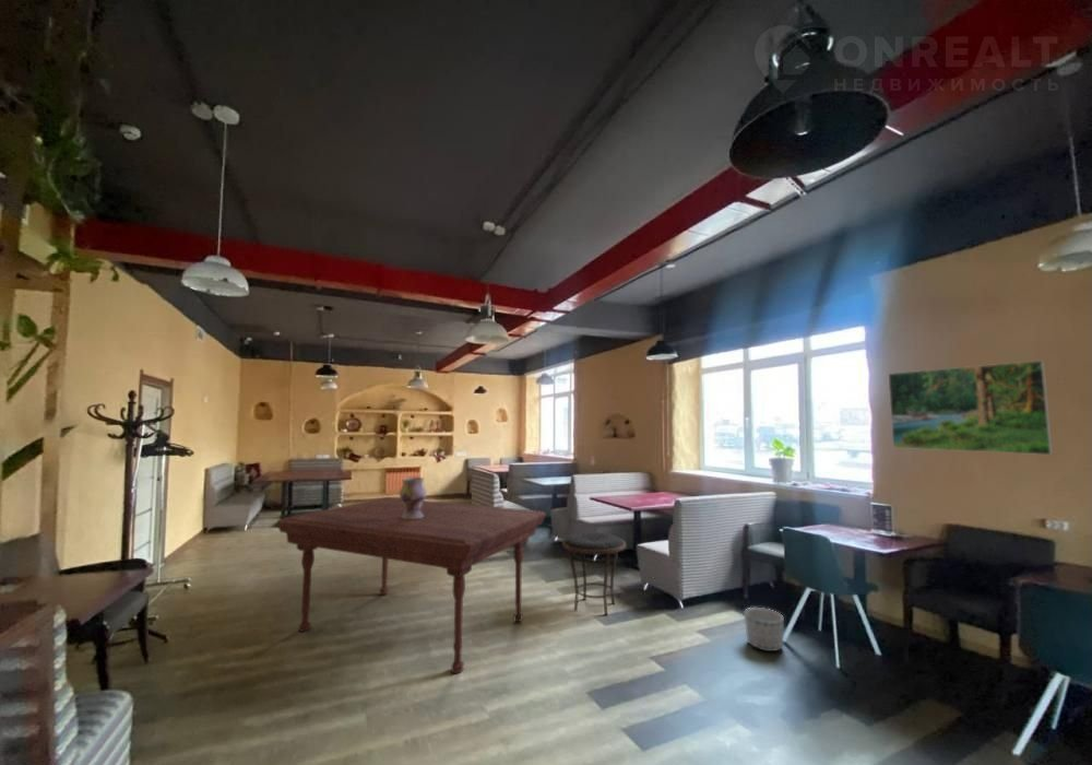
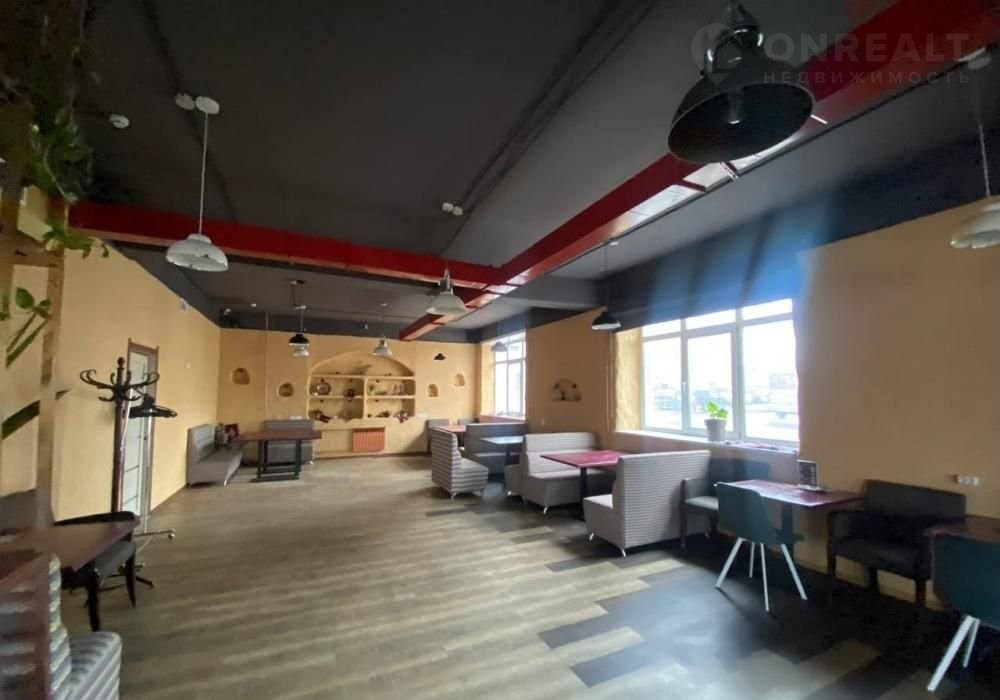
- dining table (415, 563)
- vase (413, 497)
- planter (763, 629)
- side table (594, 563)
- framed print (960, 409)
